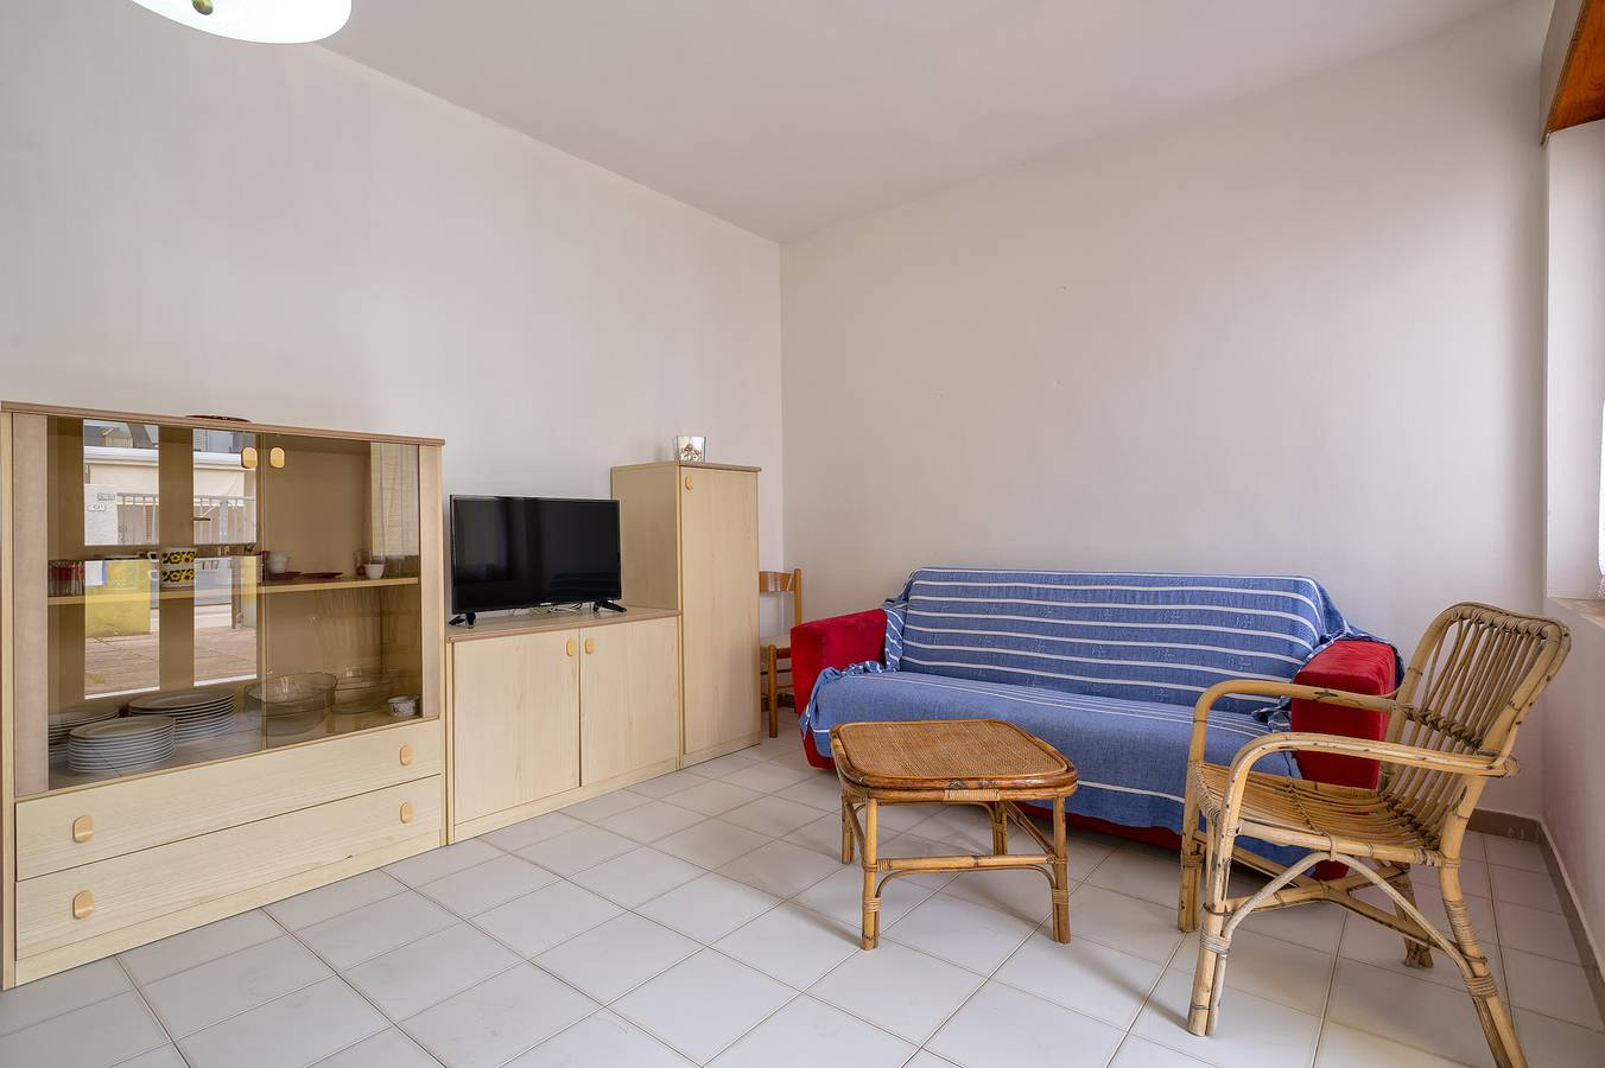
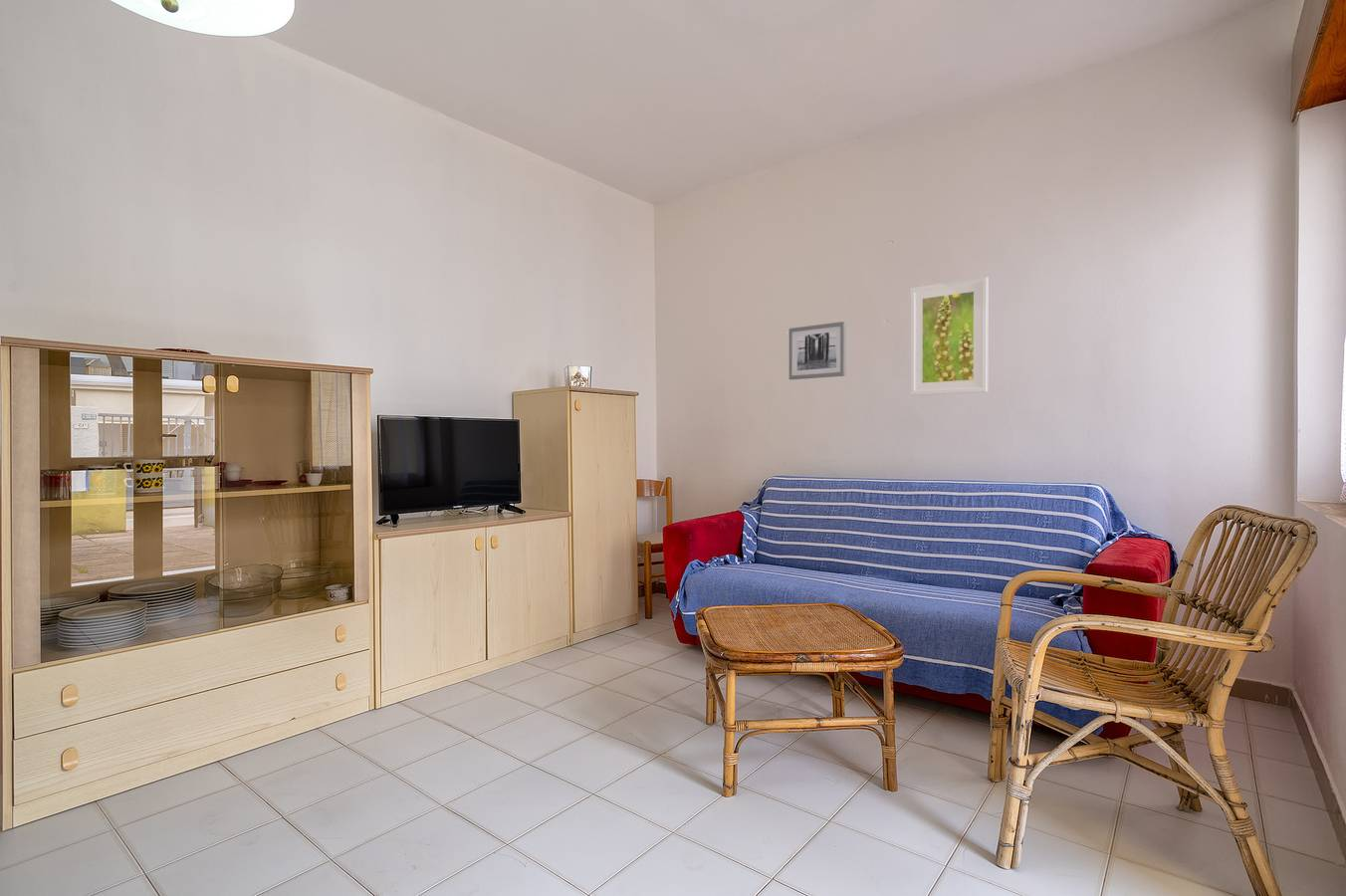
+ wall art (816, 351)
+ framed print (947, 337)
